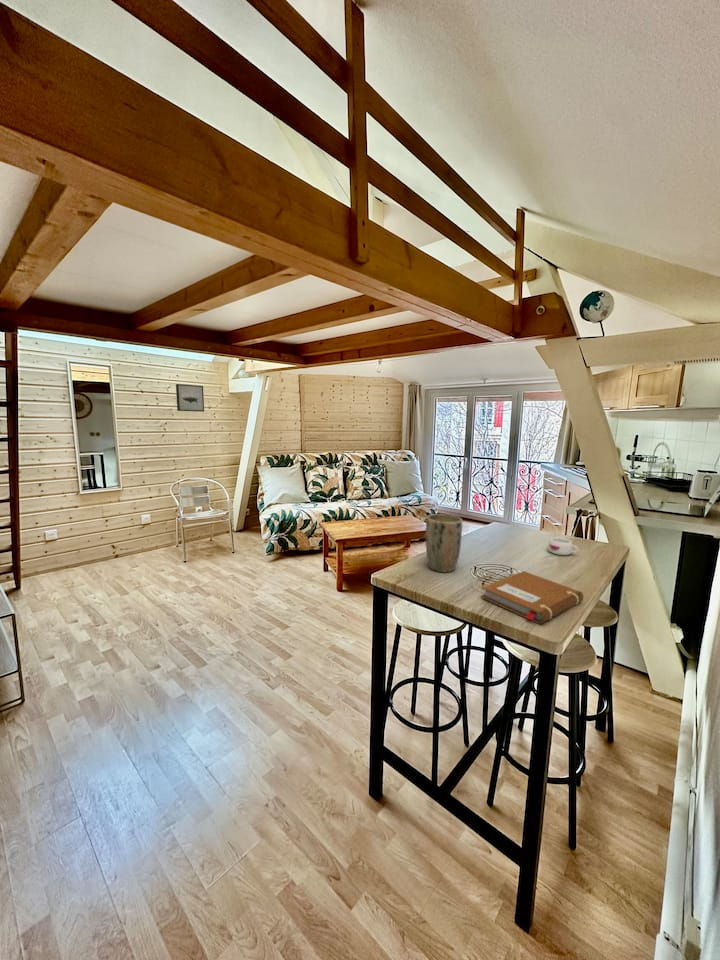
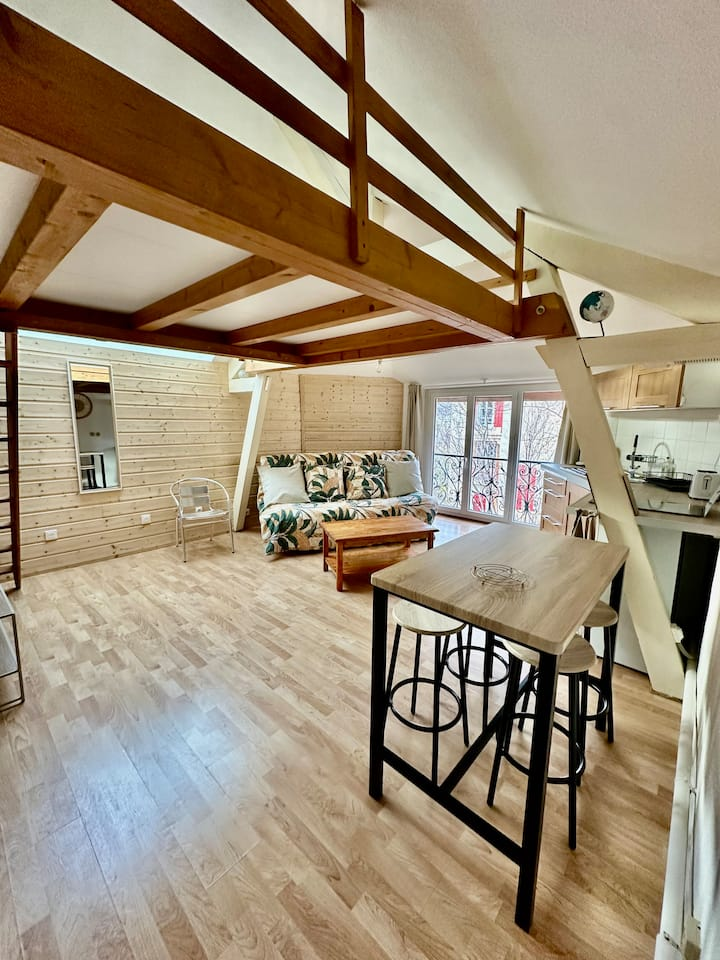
- plant pot (442, 543)
- wall art (190, 398)
- mug (563, 547)
- notebook (531, 595)
